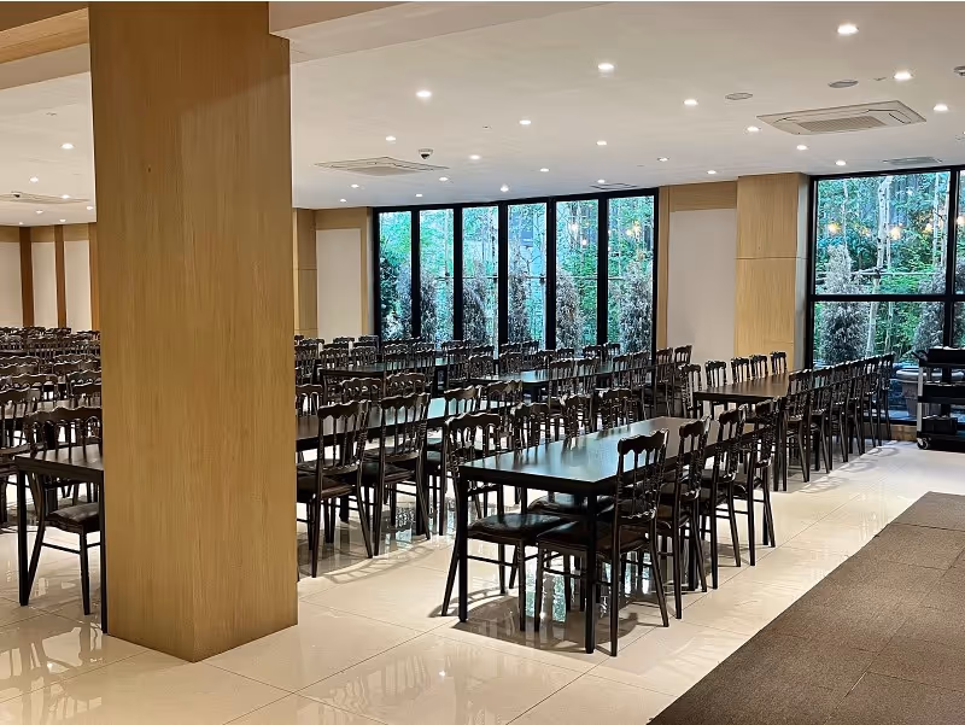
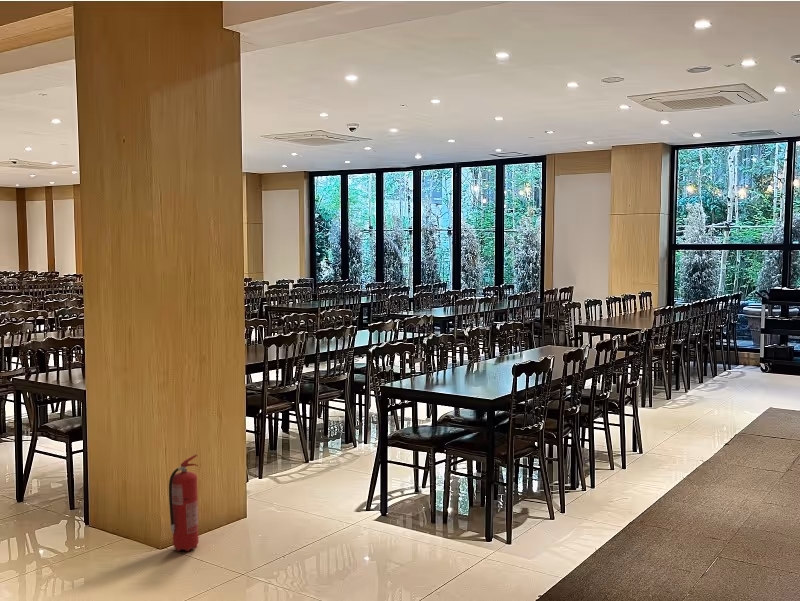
+ fire extinguisher (184, 503)
